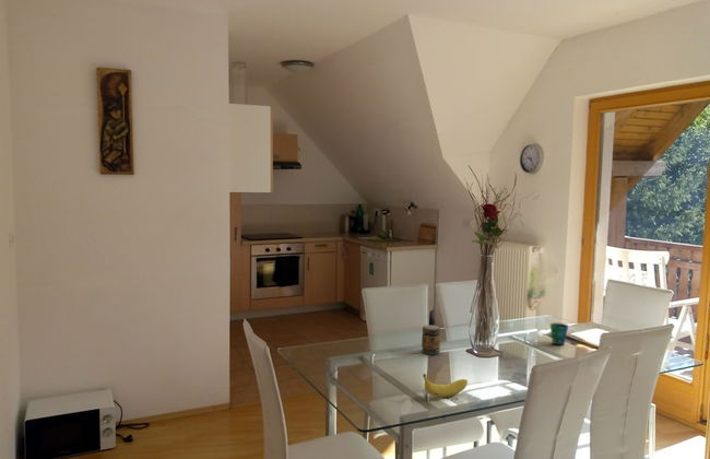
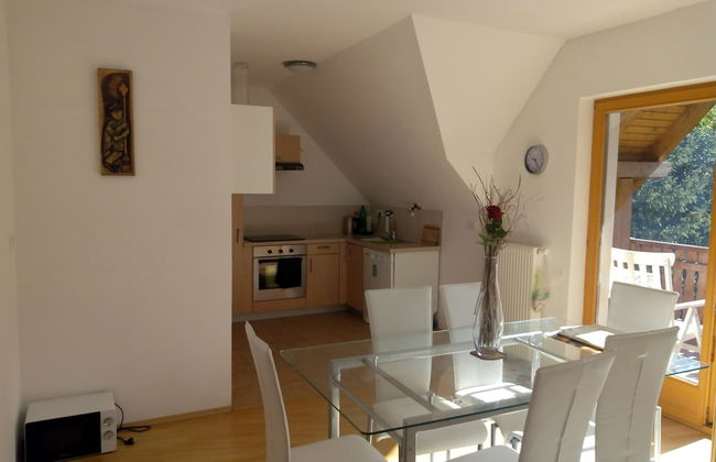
- fruit (445, 385)
- cup (559, 333)
- jar (430, 339)
